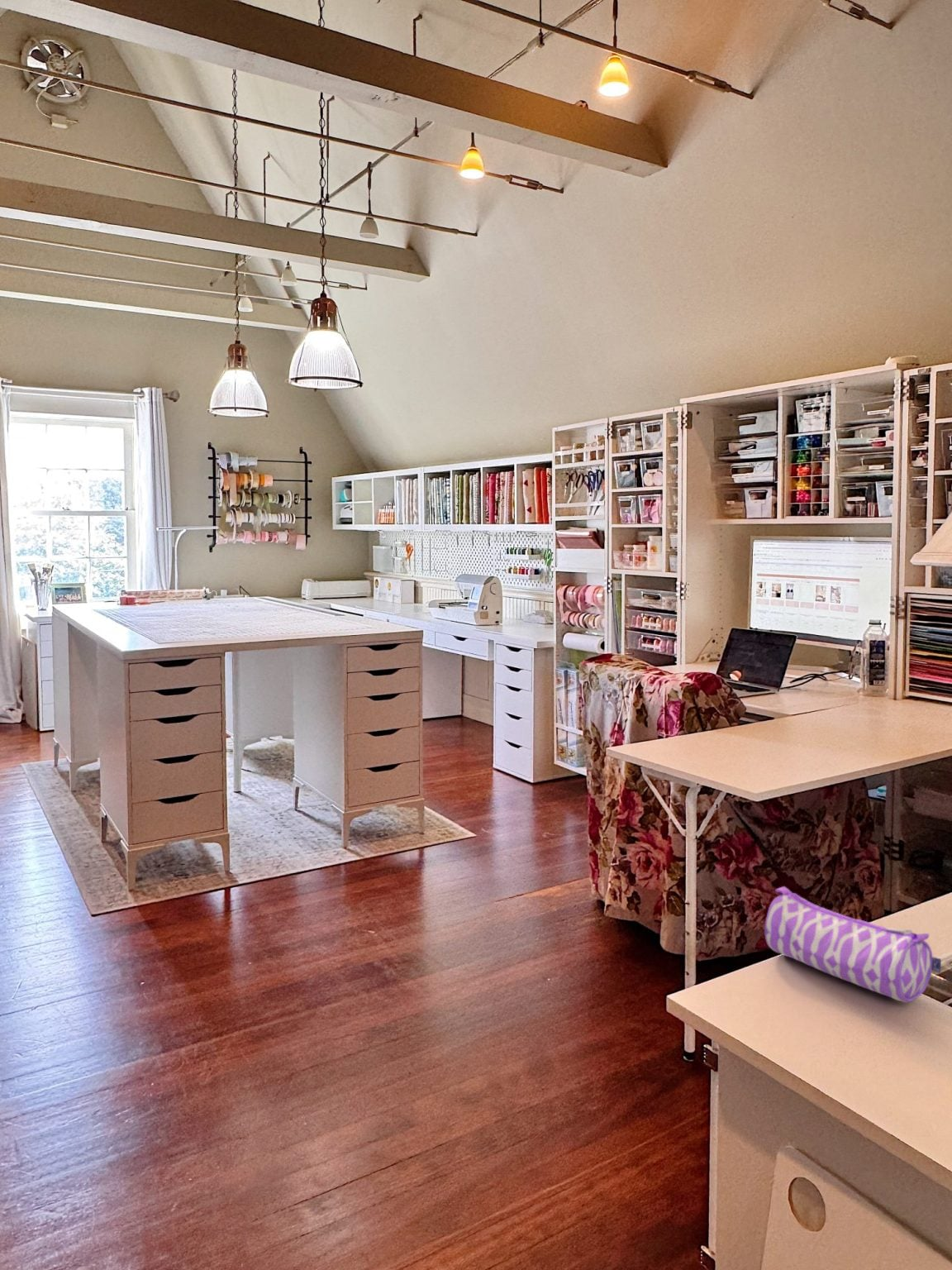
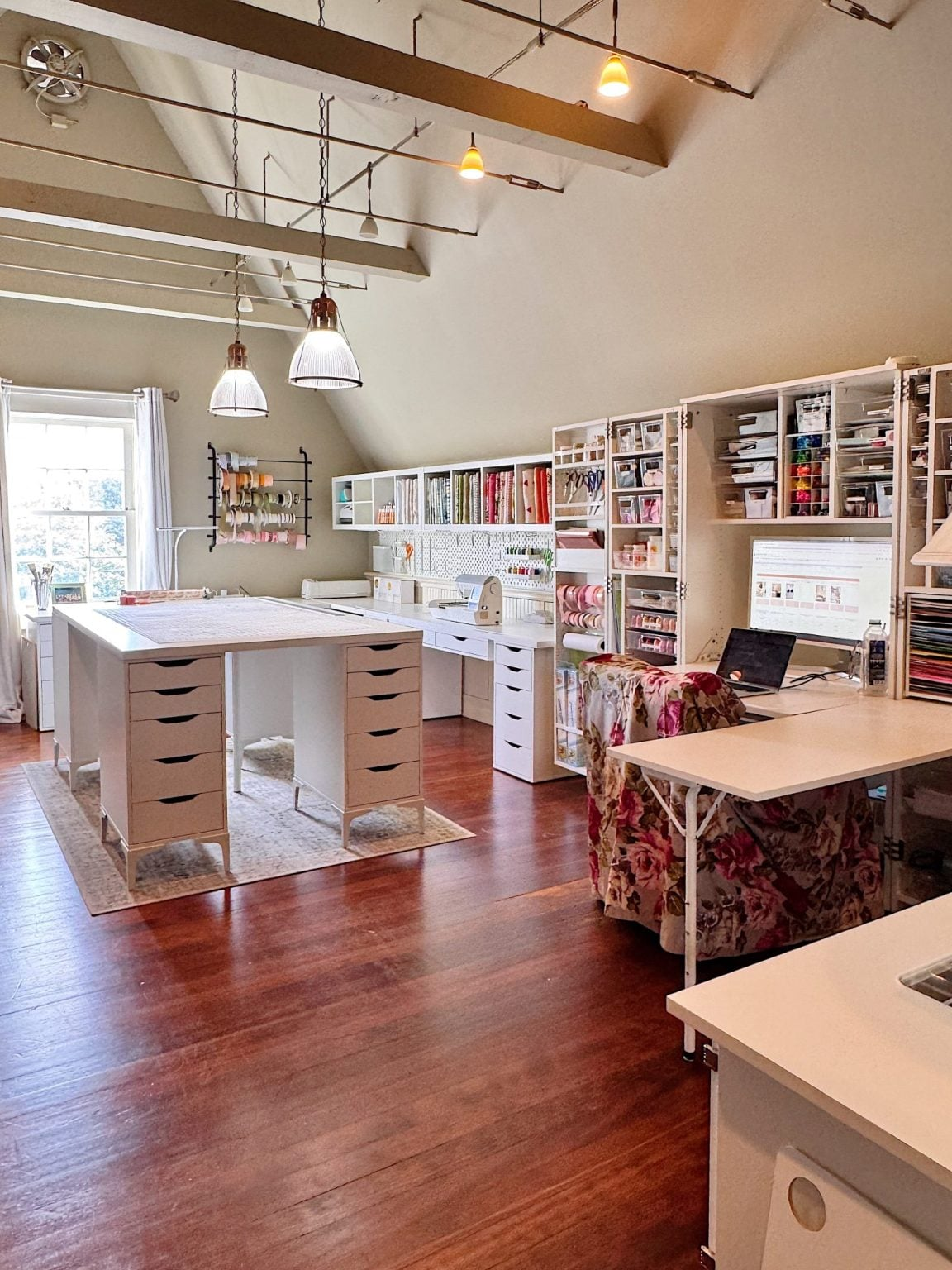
- pencil case (845, 943)
